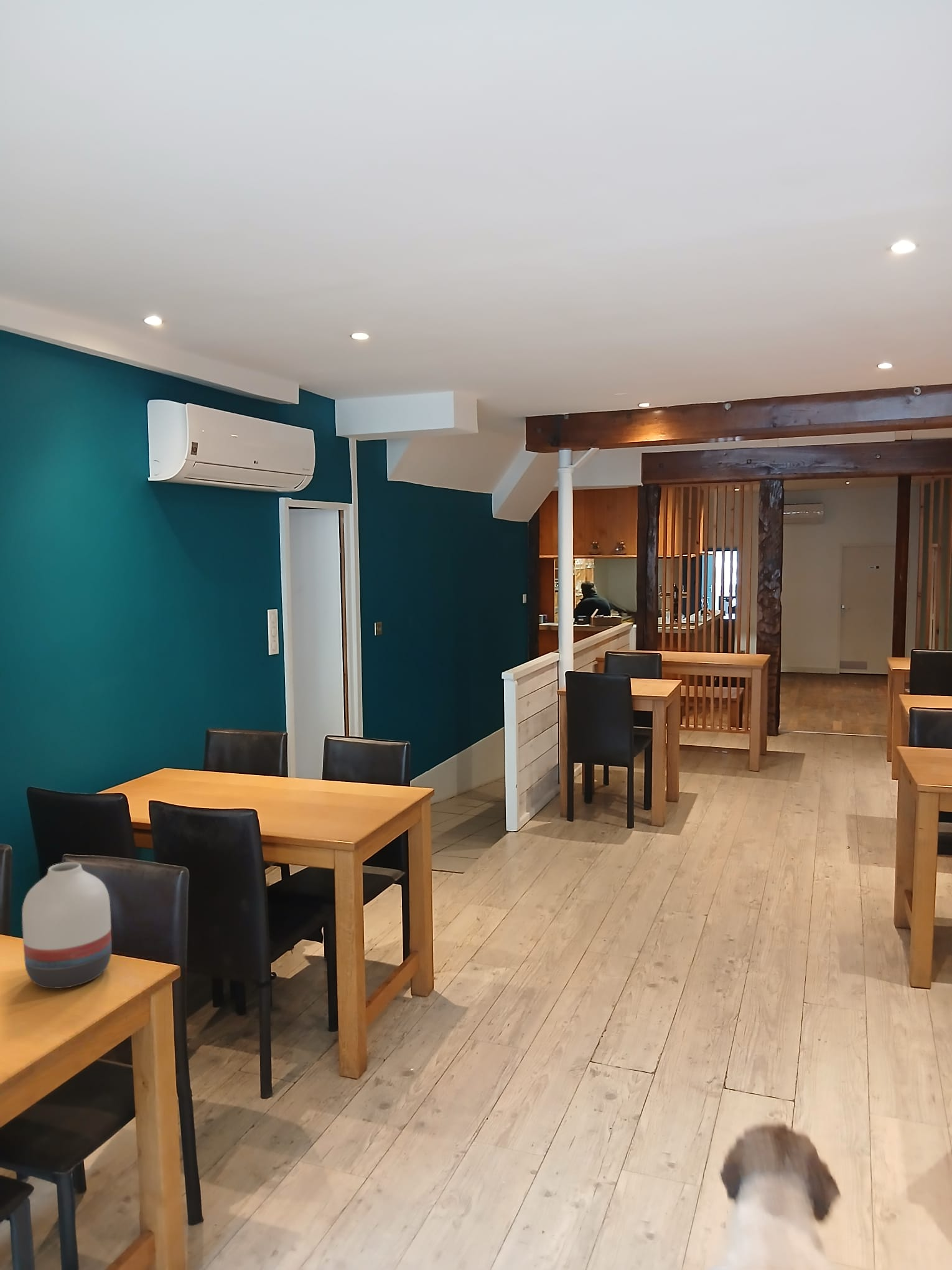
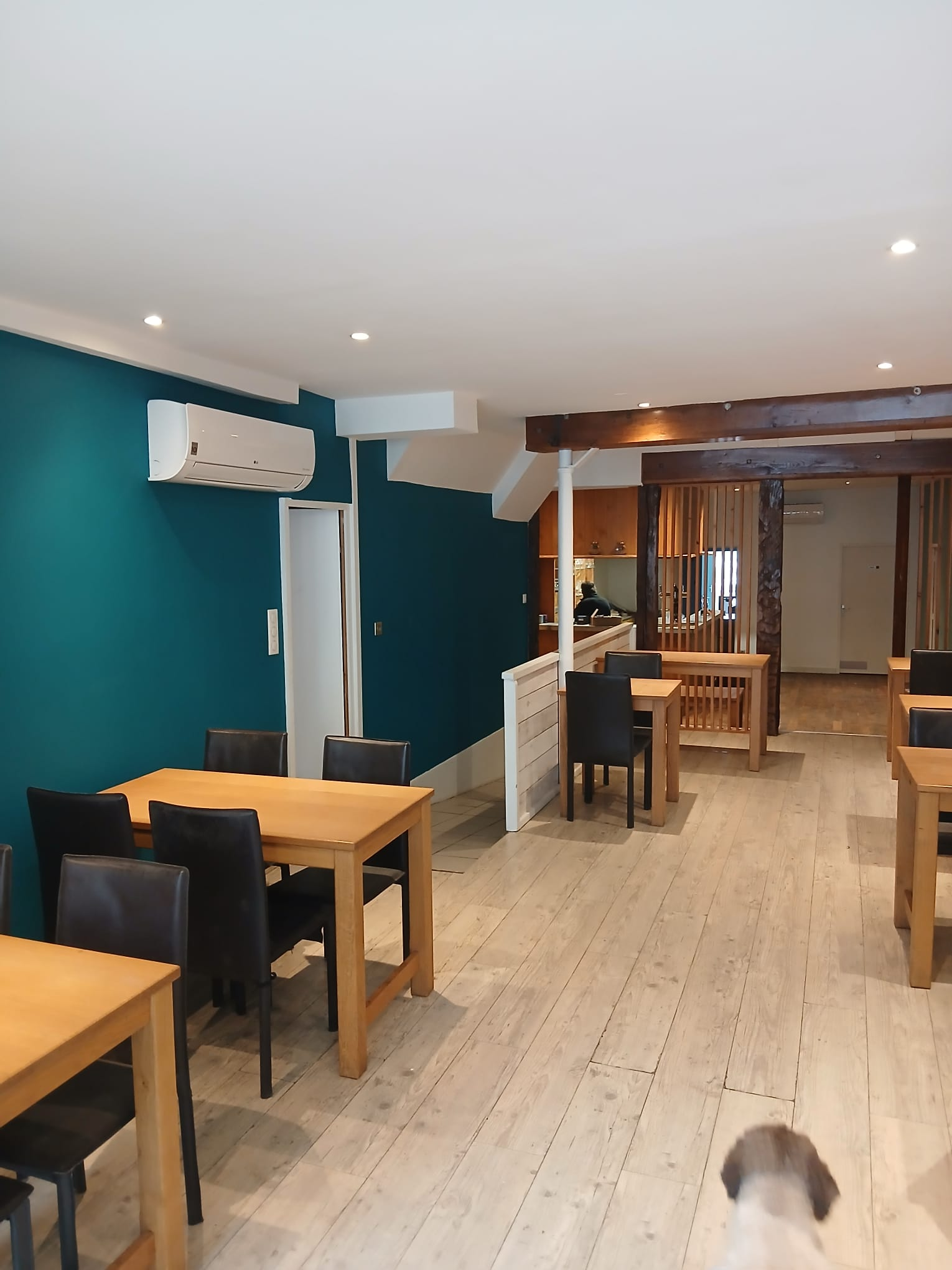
- vase (67, 921)
